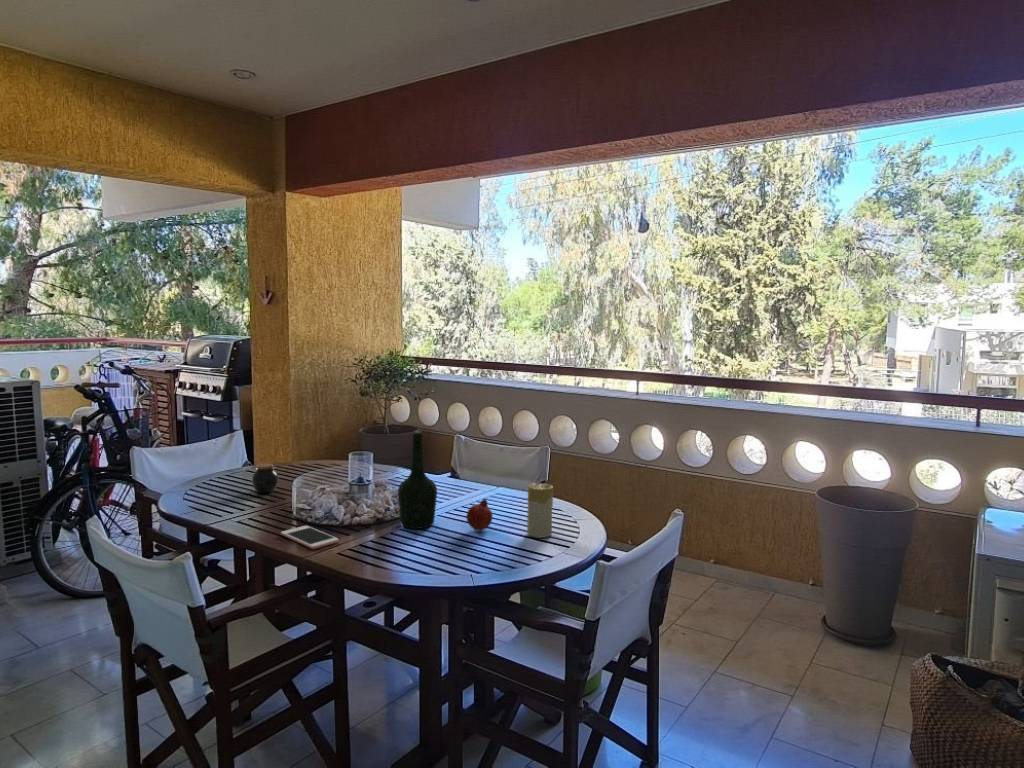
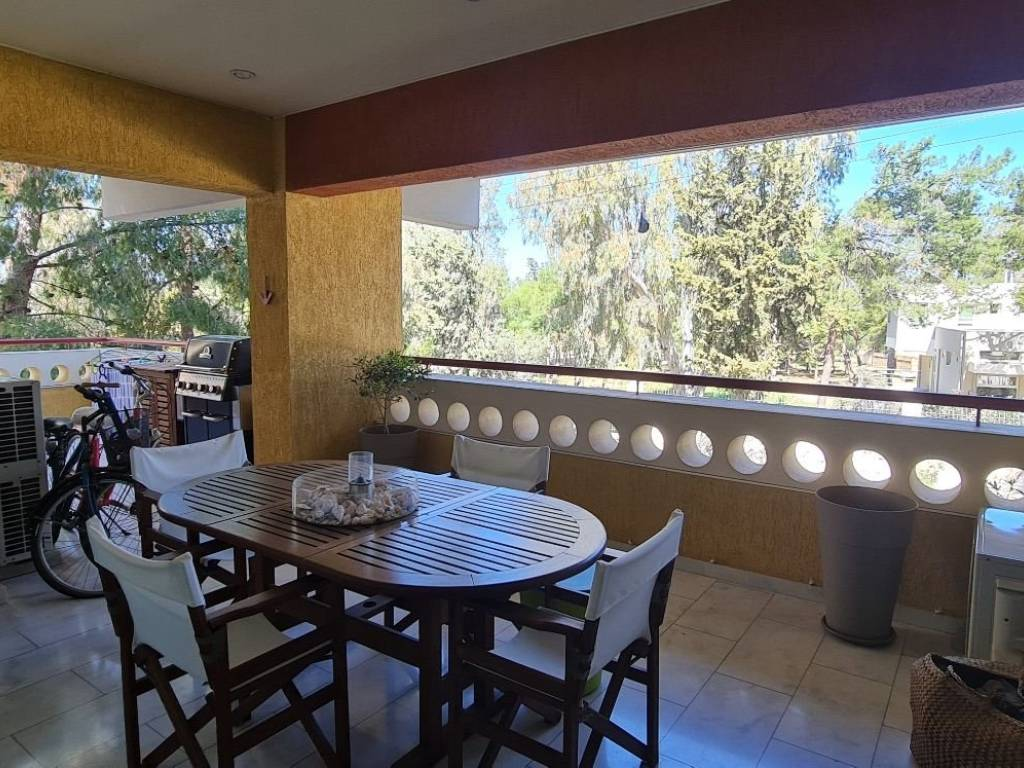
- cell phone (309, 536)
- bottle (417, 478)
- fruit (479, 514)
- candle (540, 509)
- jar (265, 478)
